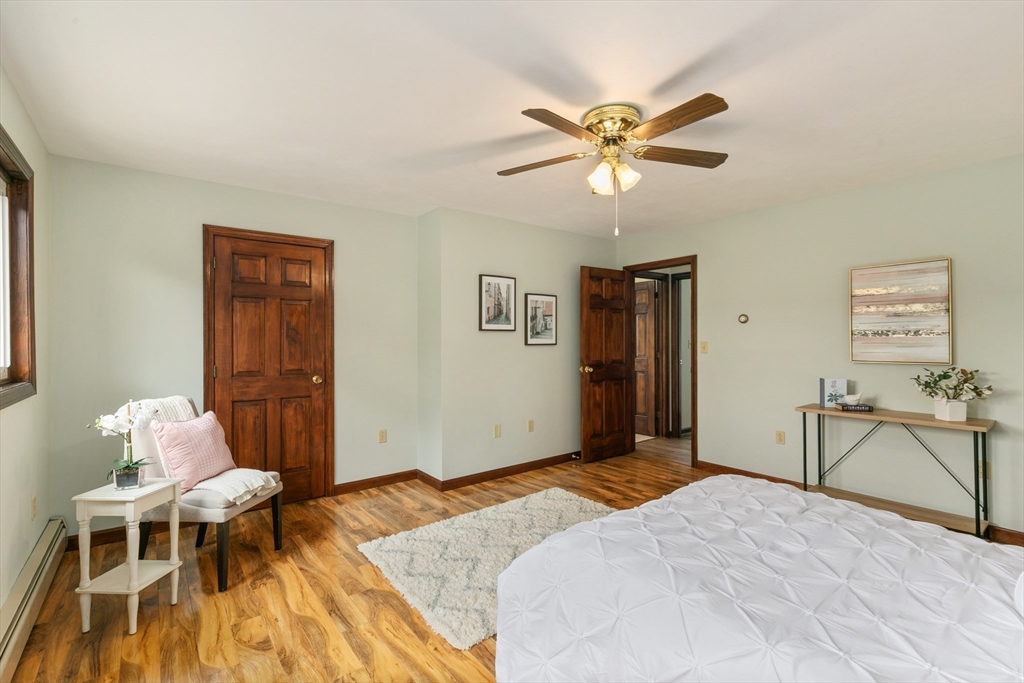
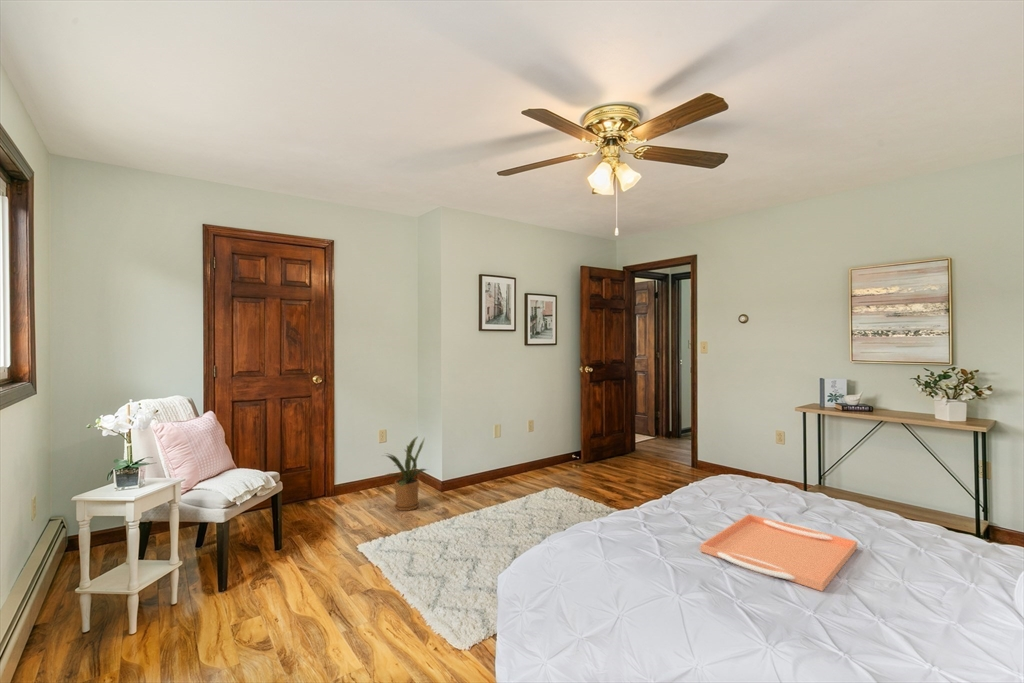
+ house plant (403, 473)
+ serving tray (779, 546)
